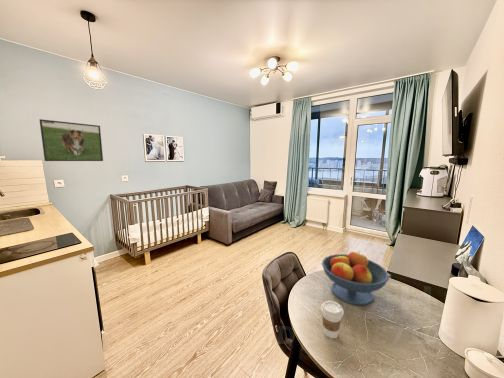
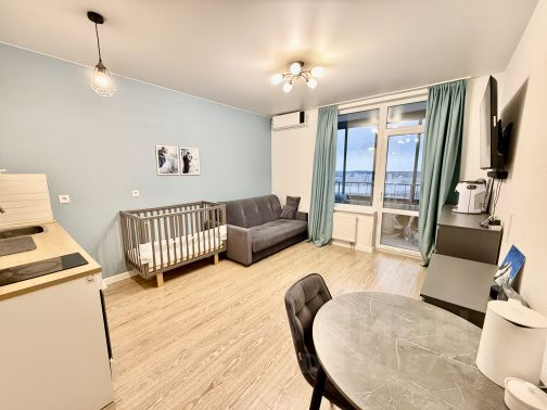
- fruit bowl (352, 275)
- coffee cup (331, 319)
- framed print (74, 142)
